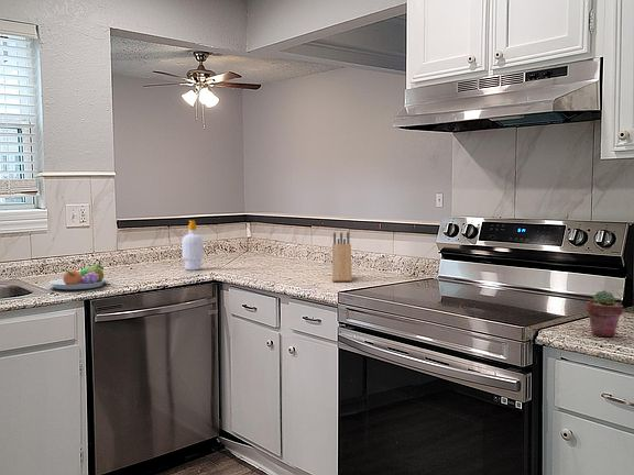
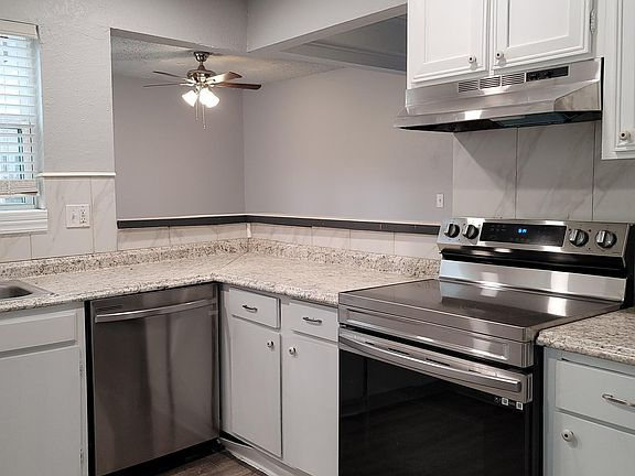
- fruit bowl (80, 275)
- potted succulent (603, 312)
- knife block (341, 255)
- soap bottle (193, 244)
